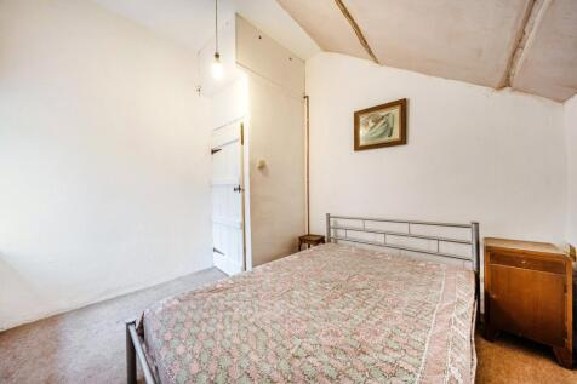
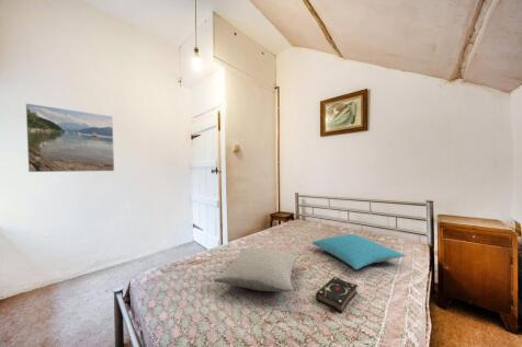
+ pillow (261, 265)
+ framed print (75, 141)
+ pillow (354, 248)
+ book (336, 292)
